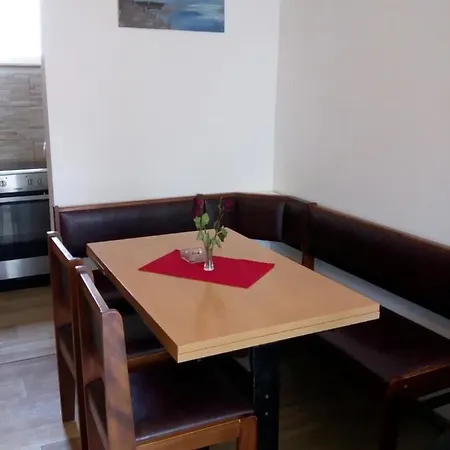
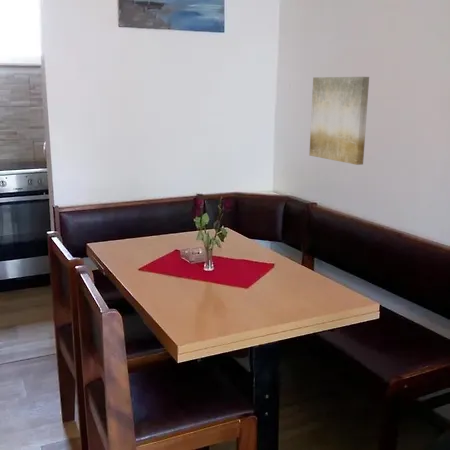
+ wall art (337, 119)
